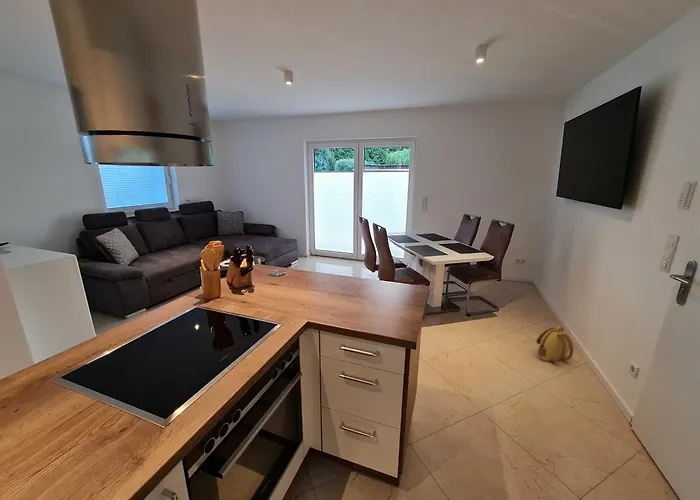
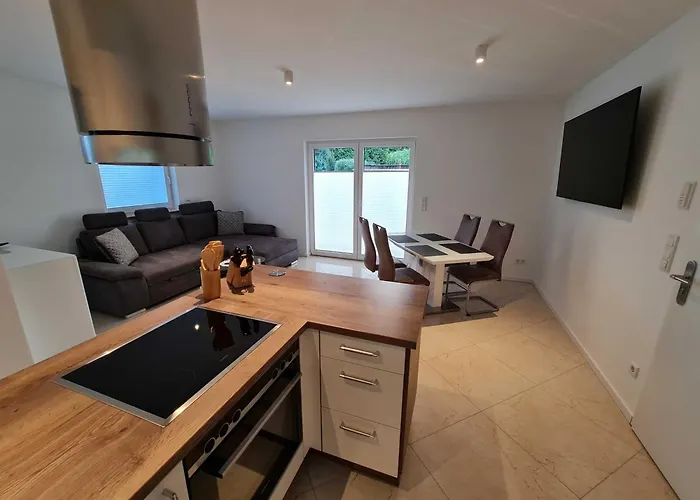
- backpack (556, 342)
